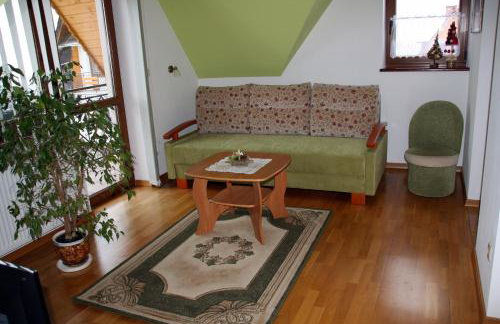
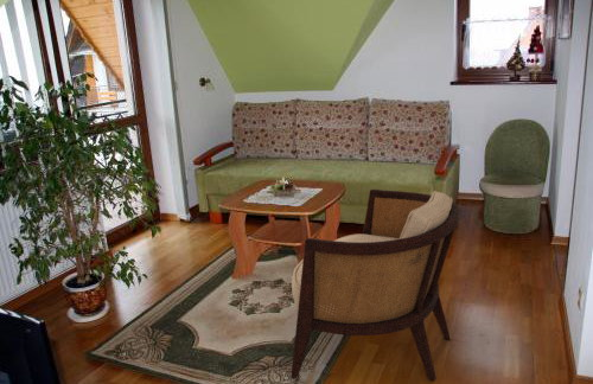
+ armchair (376, 271)
